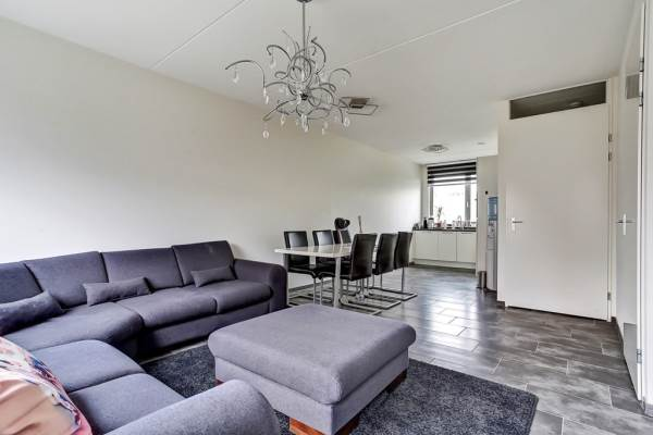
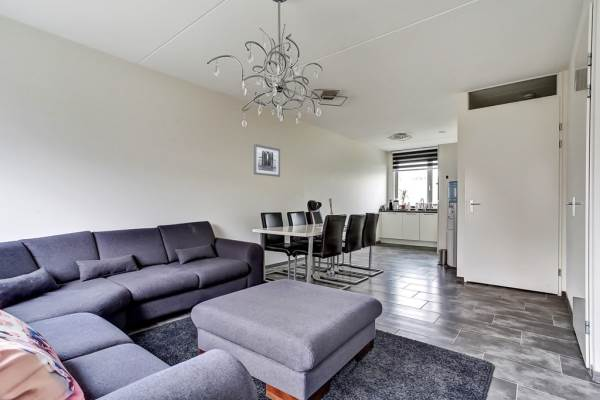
+ wall art (267, 161)
